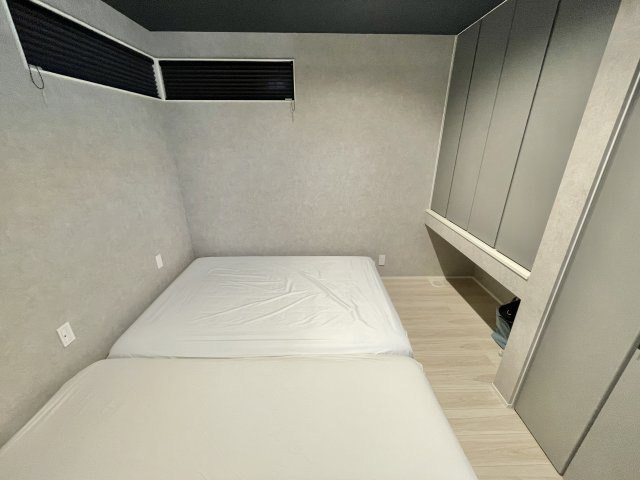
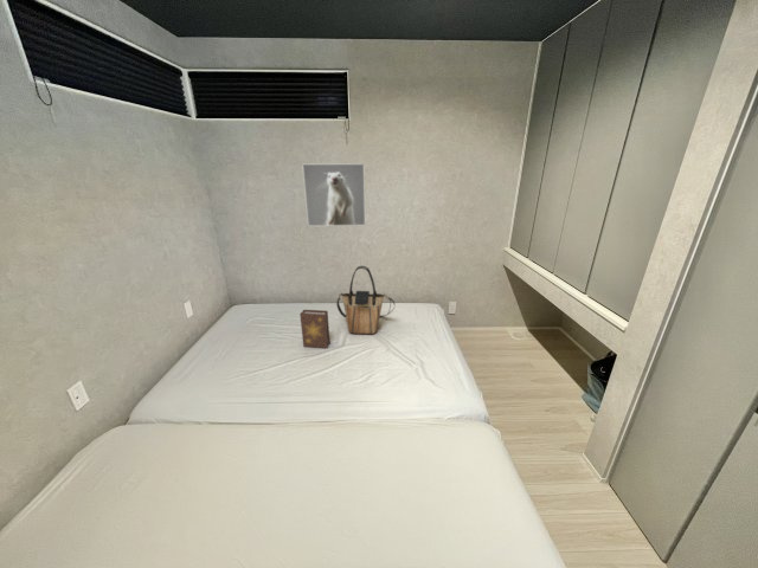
+ book (315, 328)
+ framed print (335, 195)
+ tote bag (365, 295)
